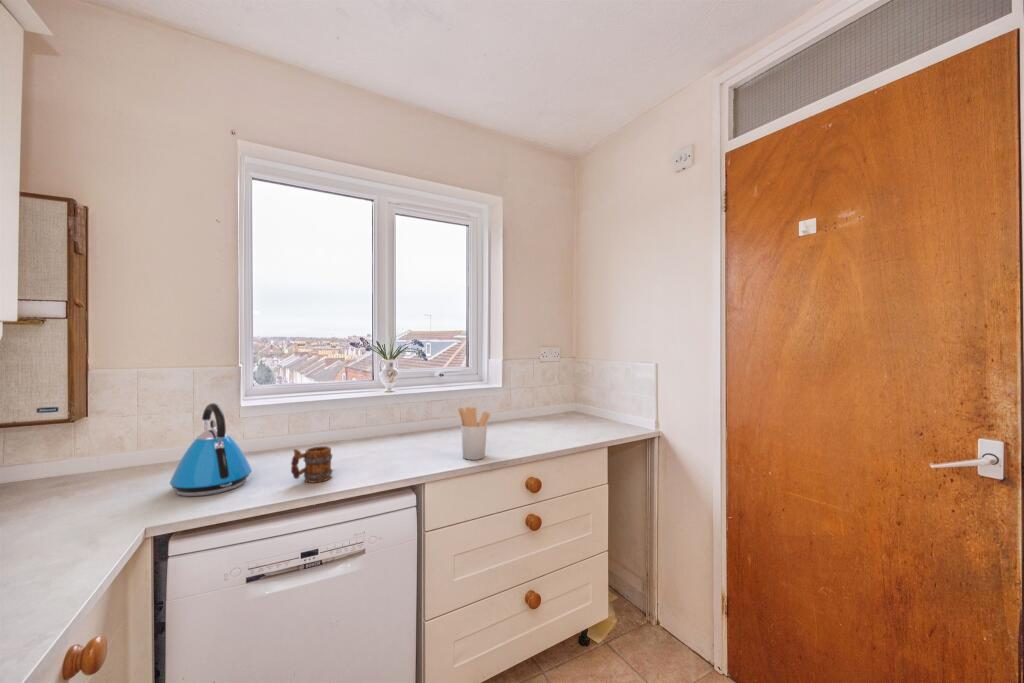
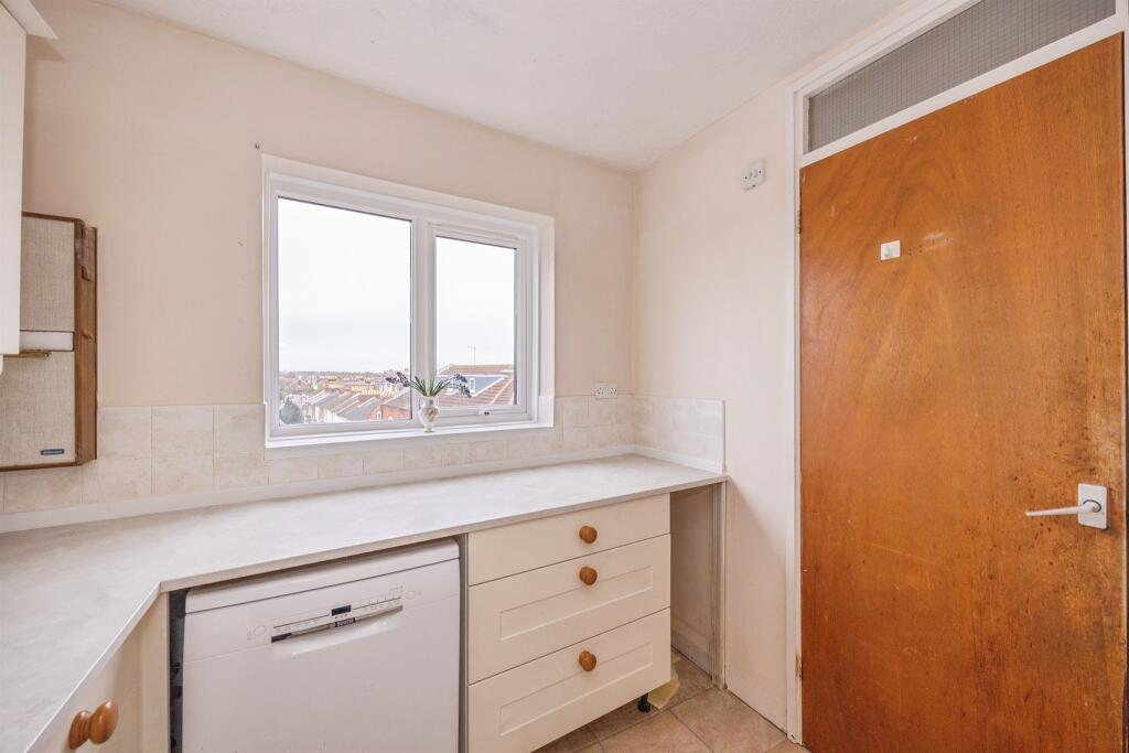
- utensil holder (471, 431)
- mug (312, 463)
- kettle (213, 444)
